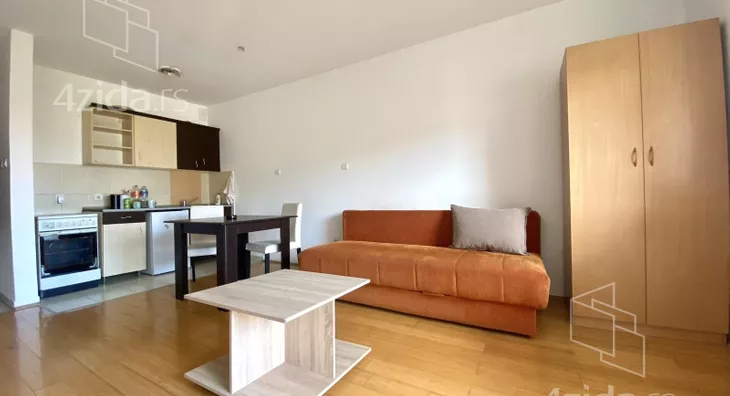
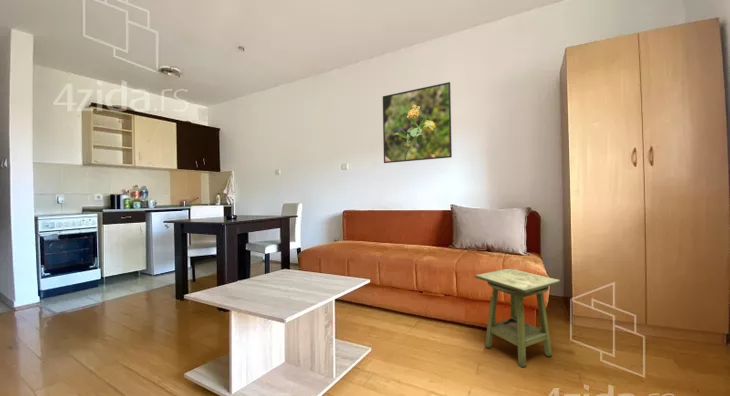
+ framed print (415, 125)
+ side table (516, 314)
